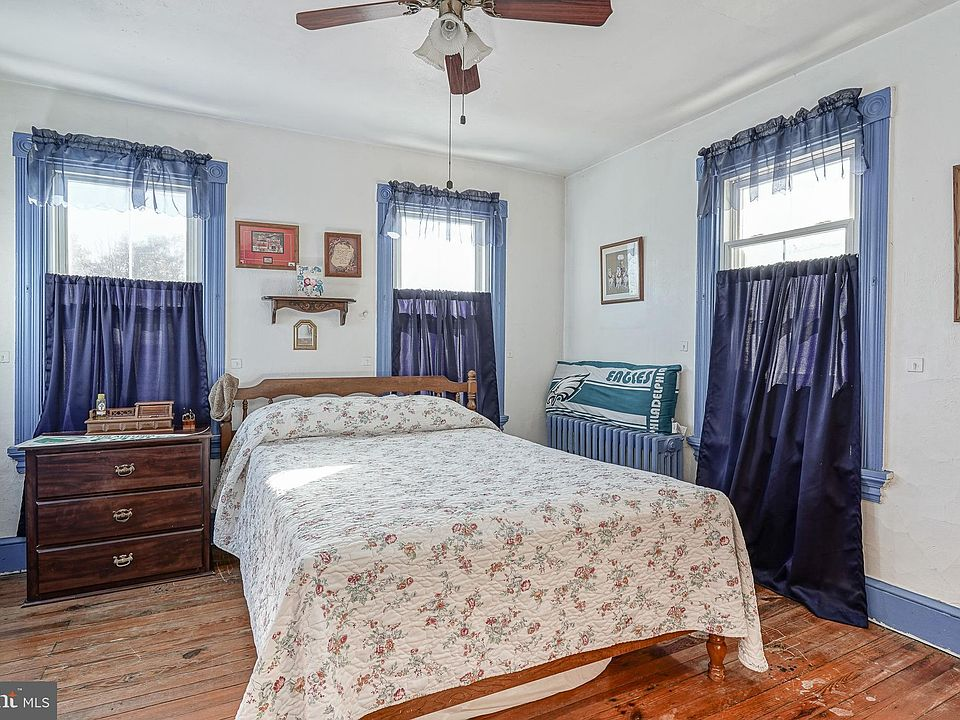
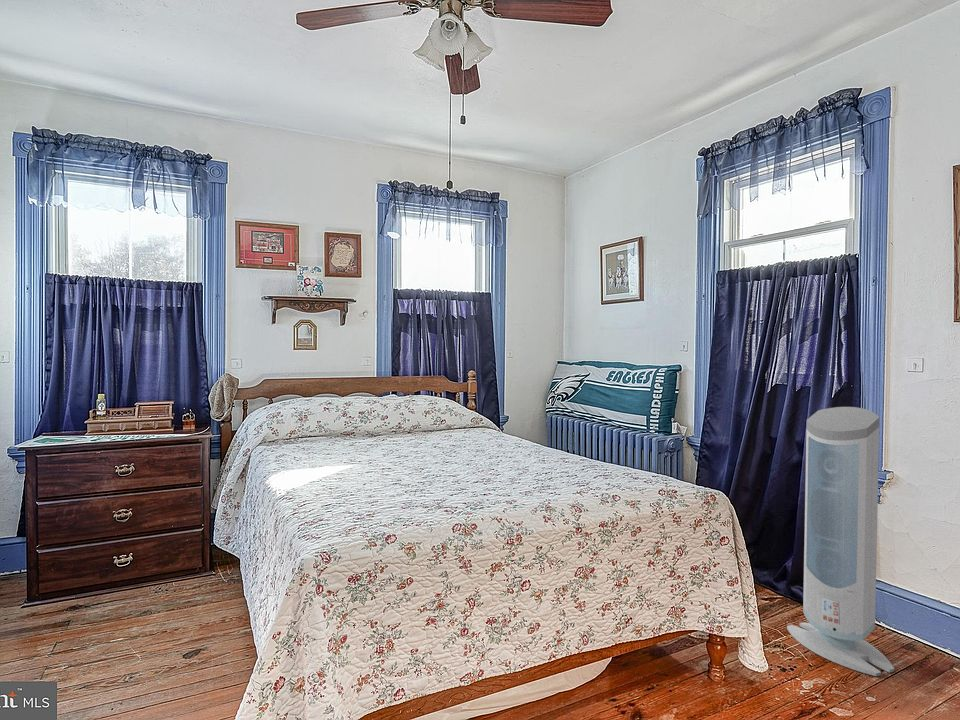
+ air purifier (839, 528)
